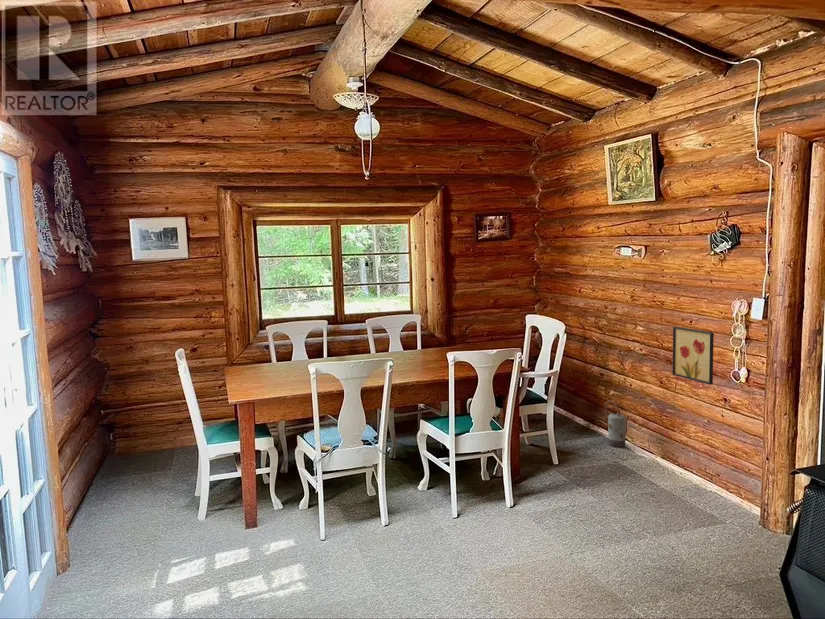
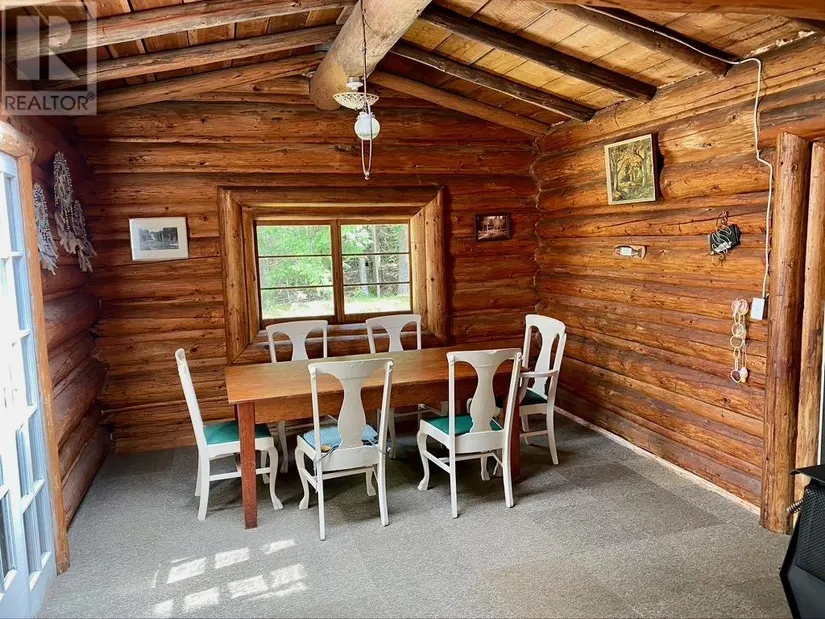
- watering can (616, 423)
- wall art (693, 354)
